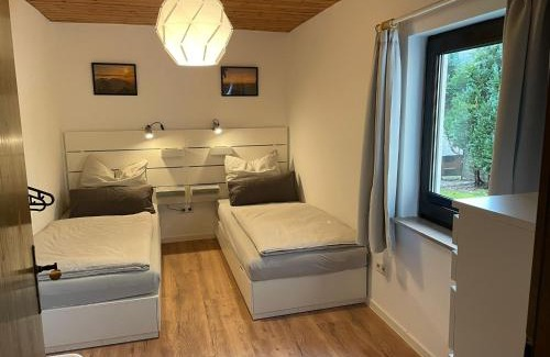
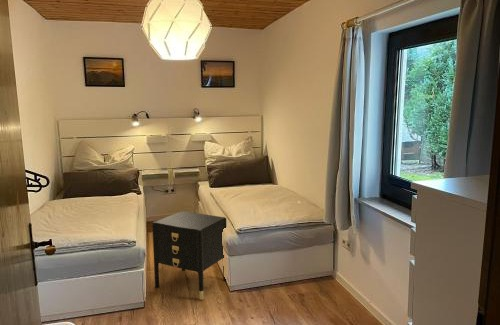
+ nightstand (190, 251)
